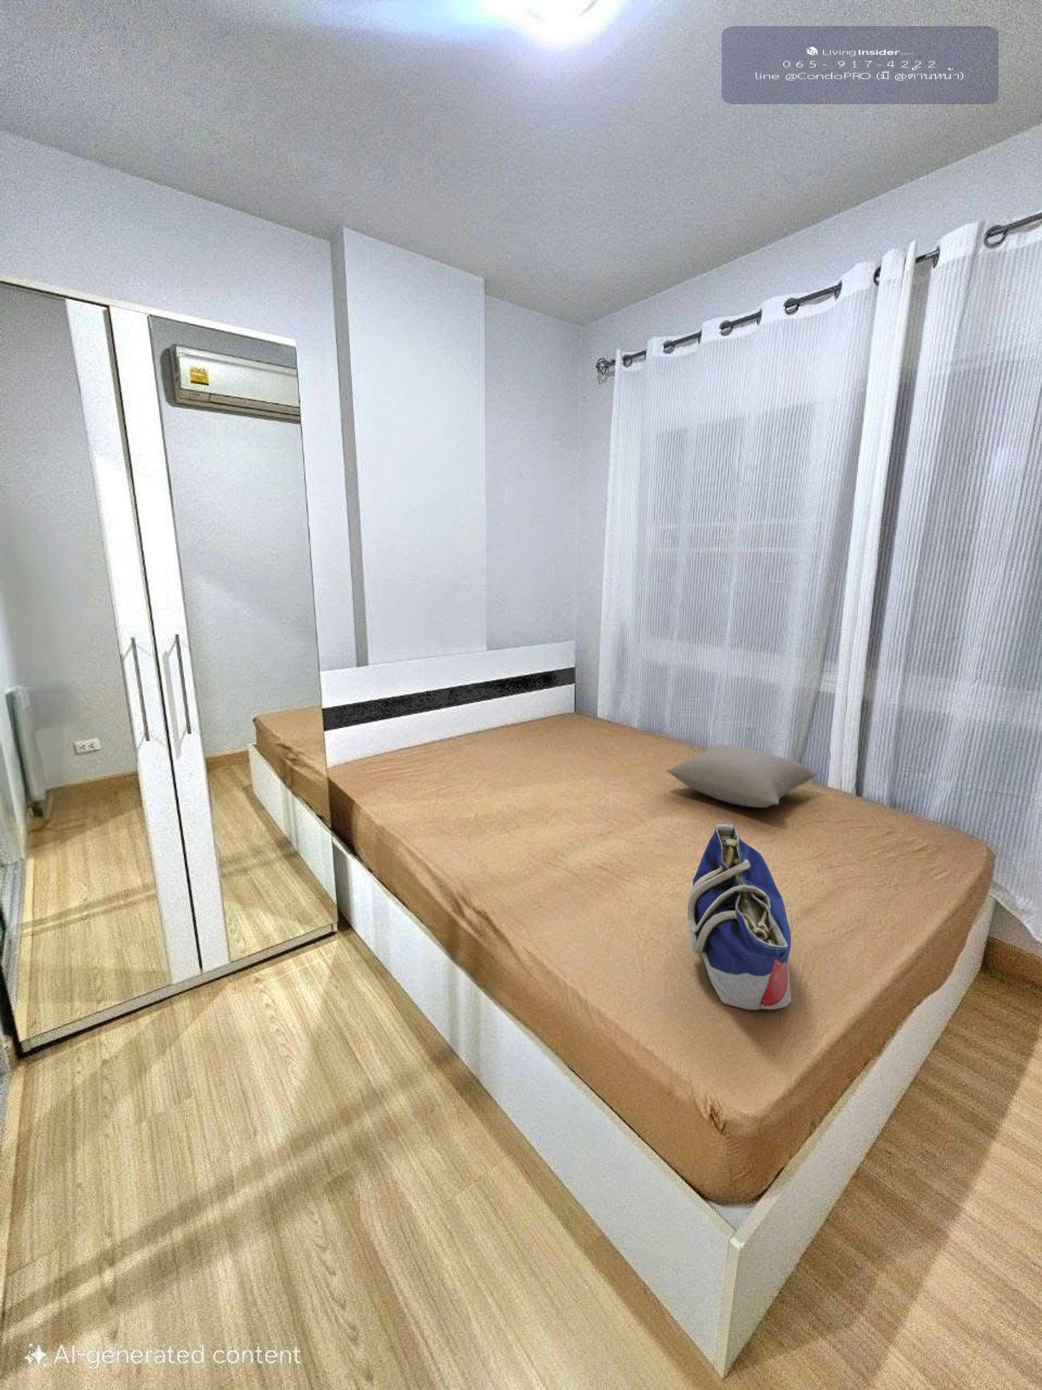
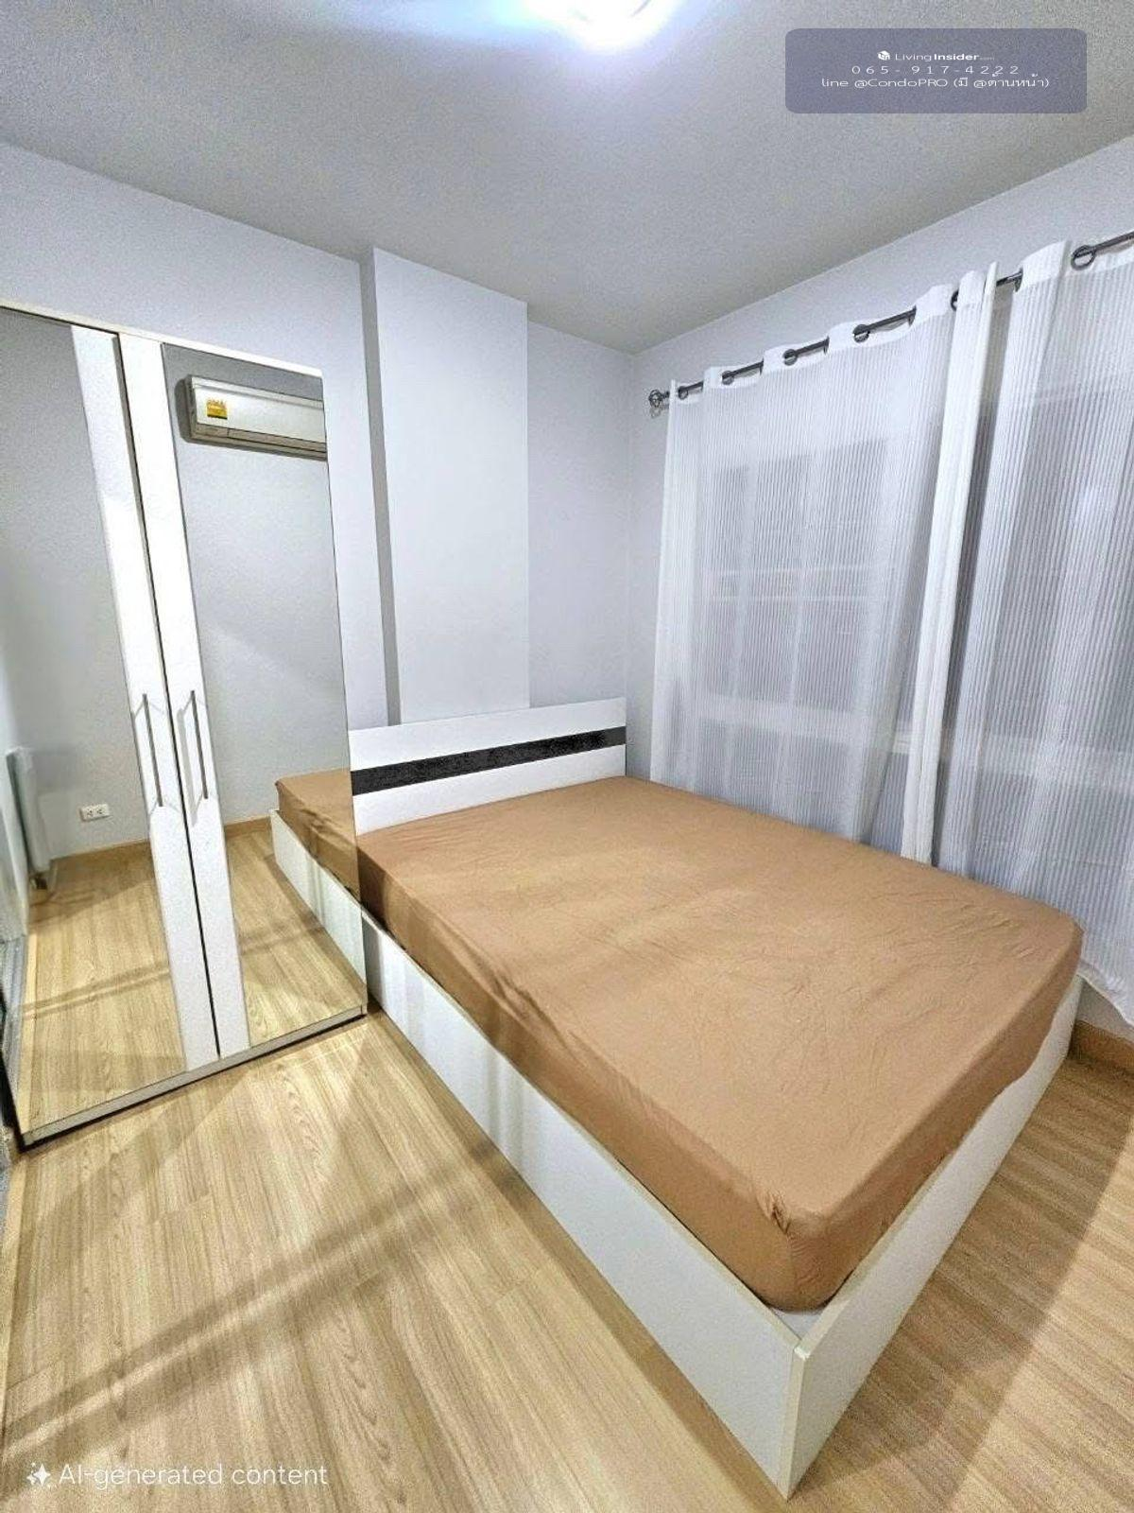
- pillow (742, 773)
- tote bag (739, 917)
